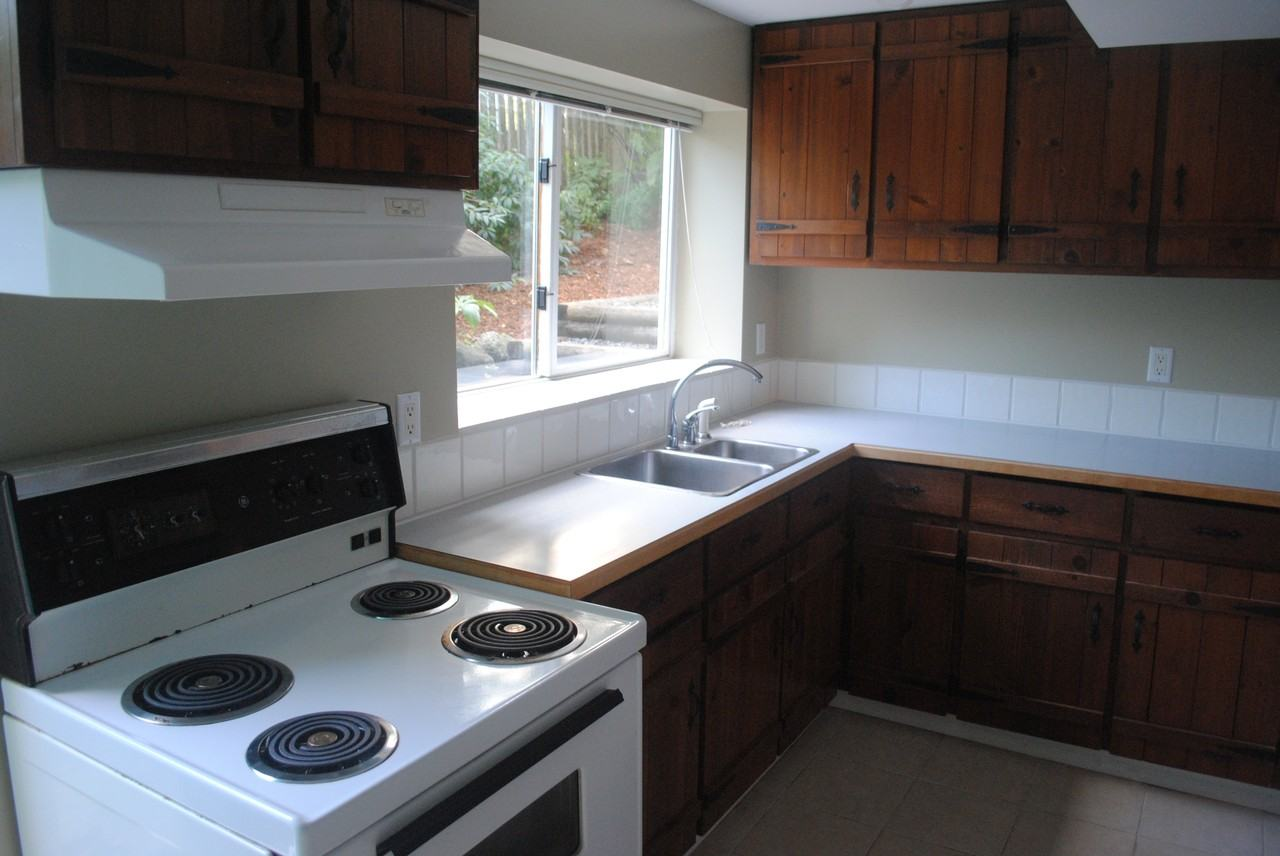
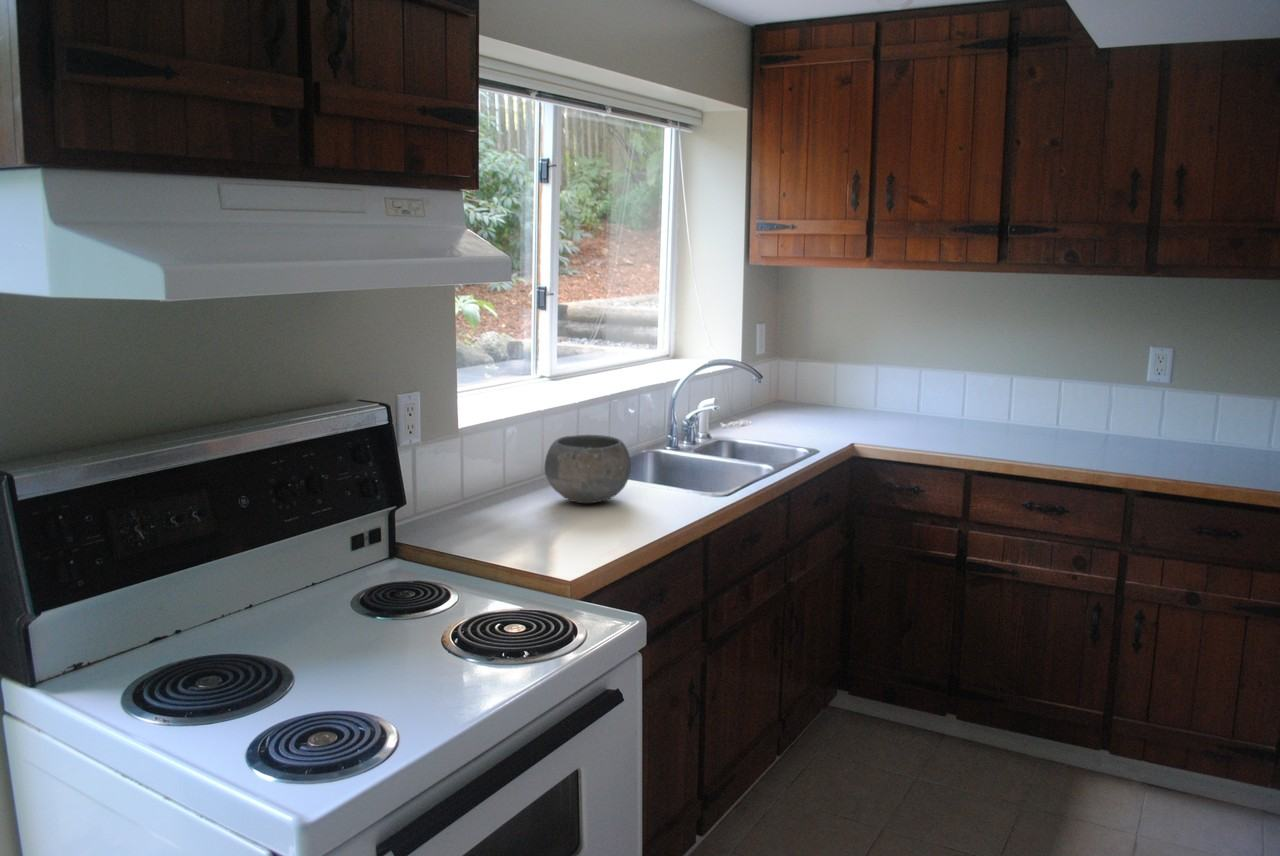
+ bowl (587, 470)
